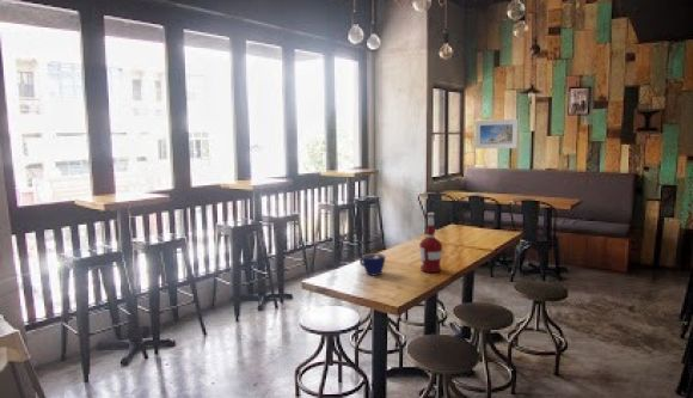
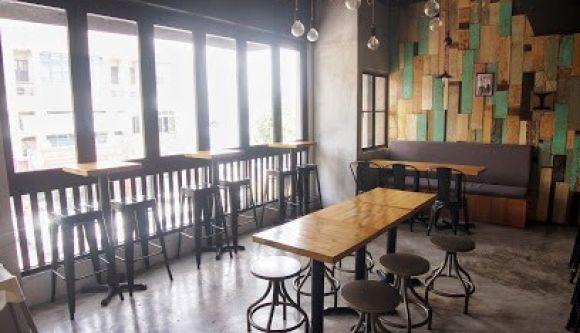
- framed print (496, 134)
- alcohol (430, 241)
- cup (370, 263)
